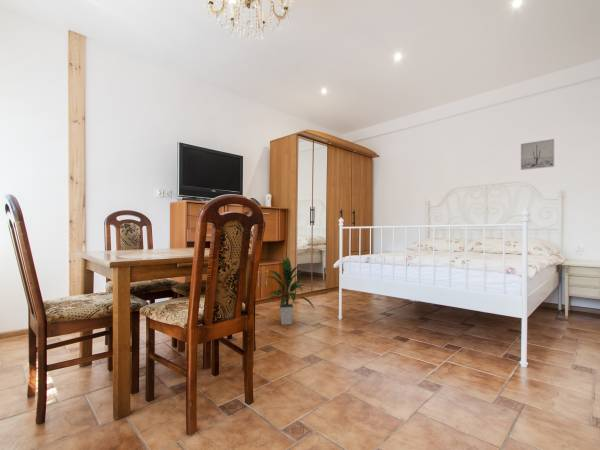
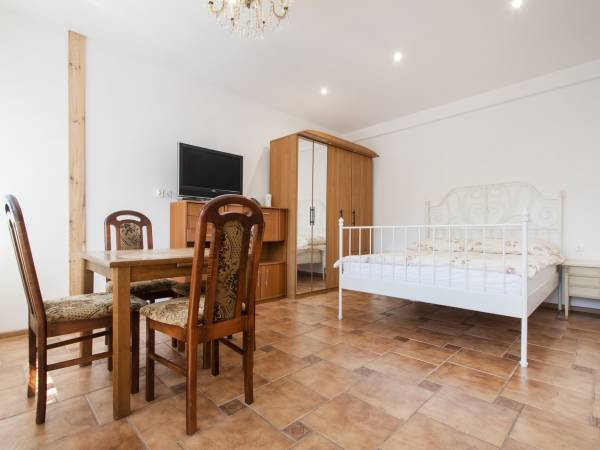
- indoor plant (287, 290)
- wall art (537, 154)
